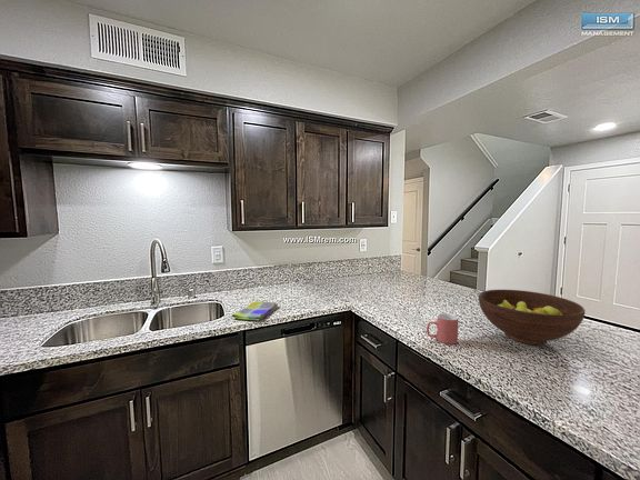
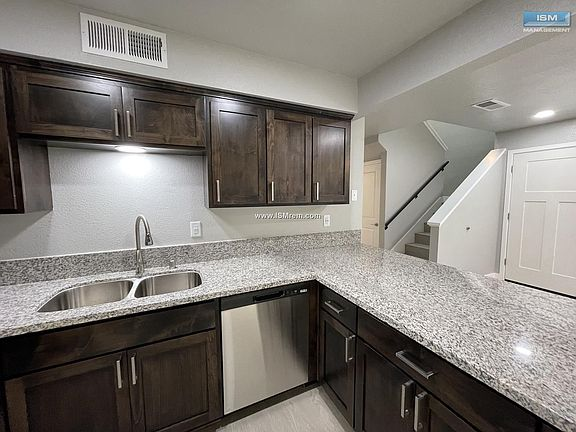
- dish towel (256, 310)
- fruit bowl (526, 319)
- mug (441, 328)
